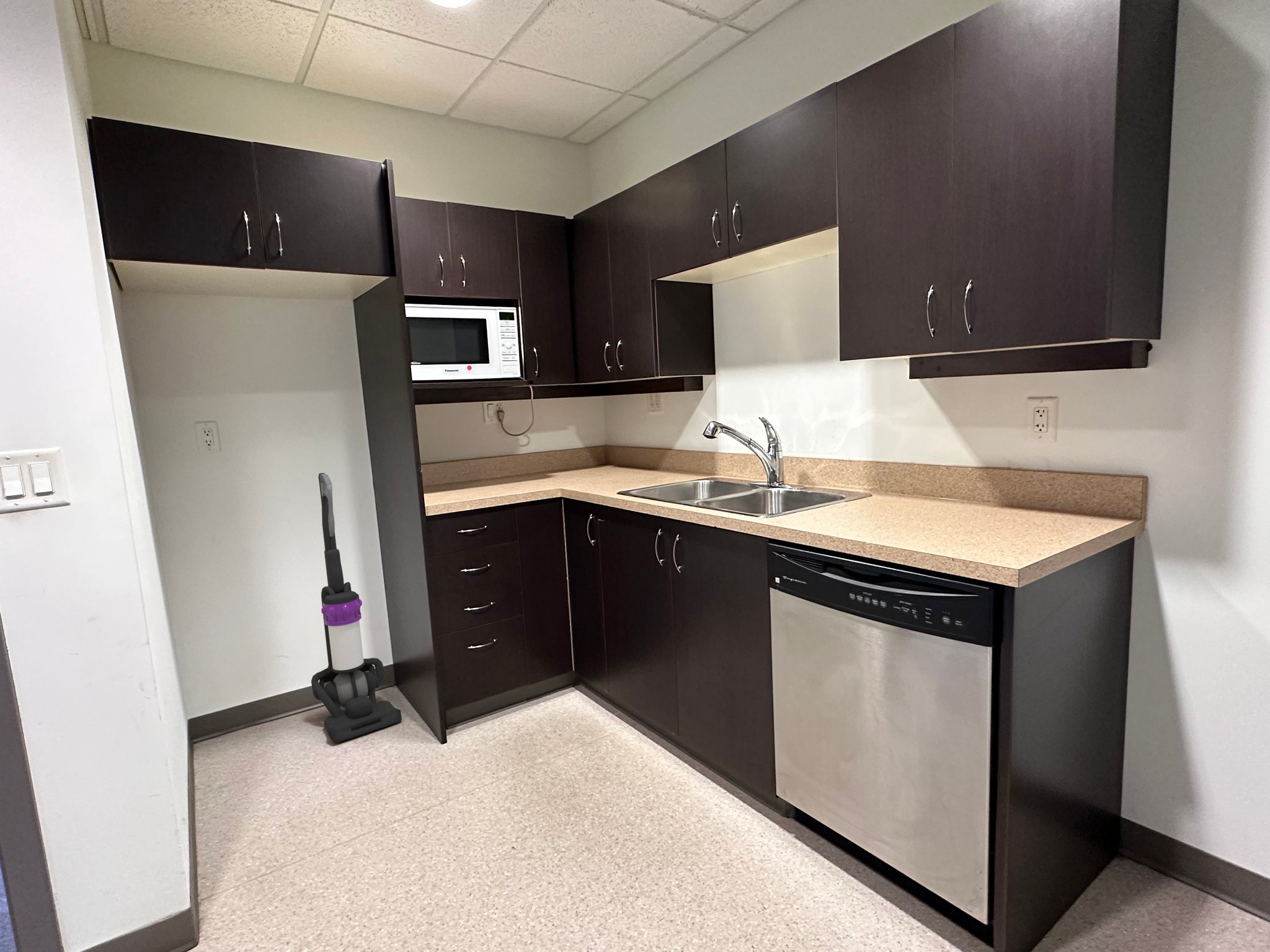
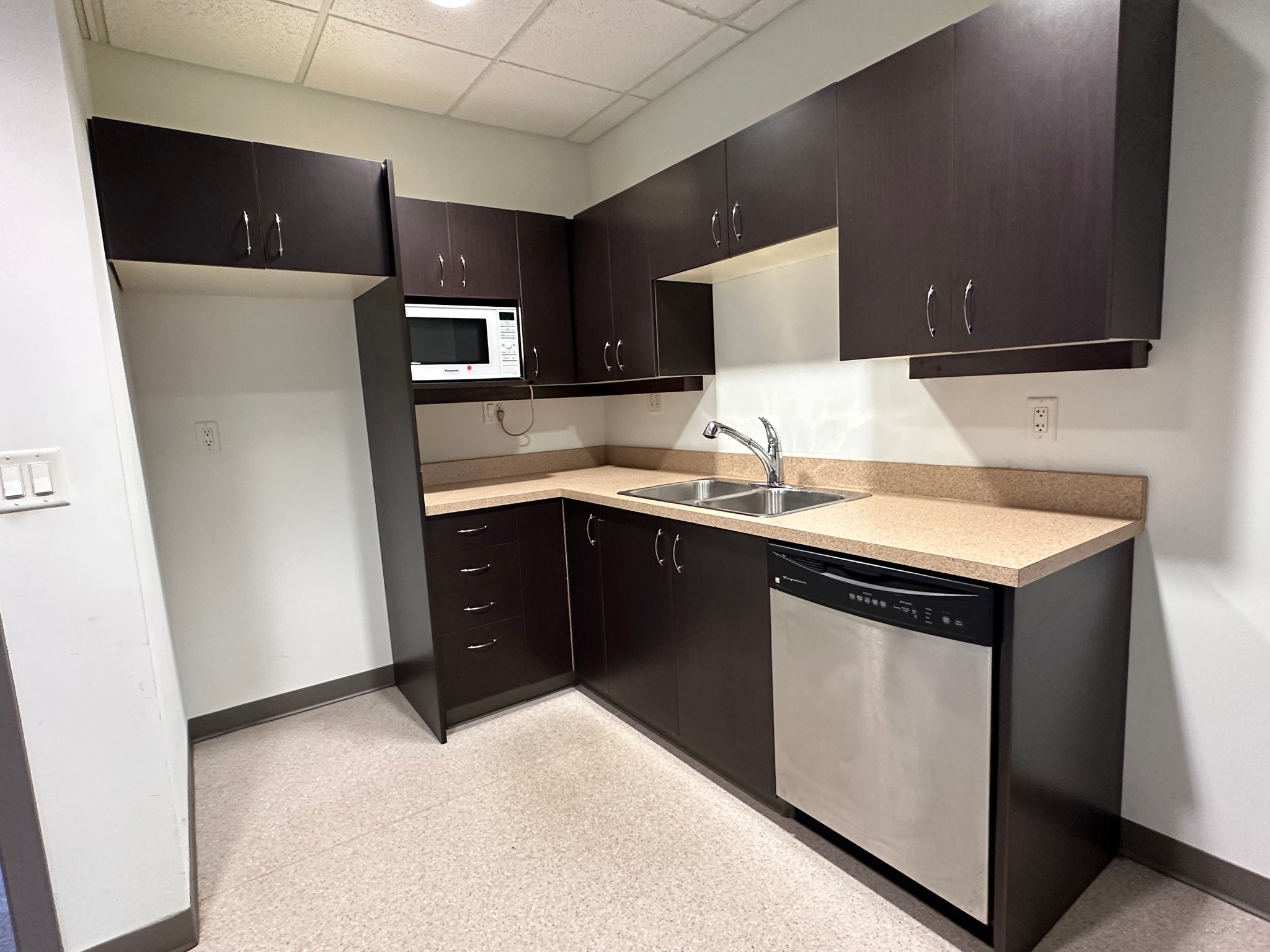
- vacuum cleaner (343, 598)
